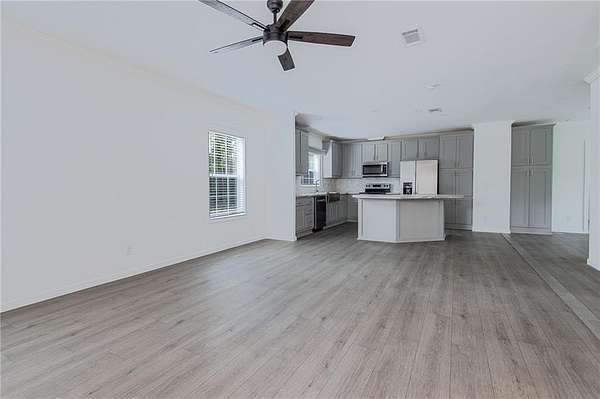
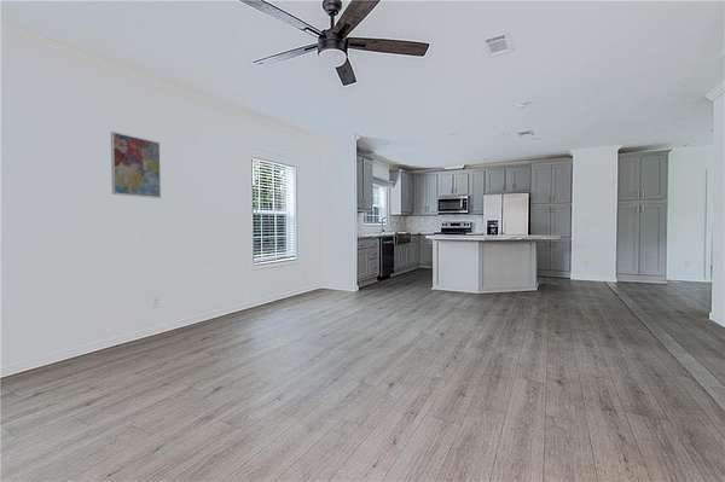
+ wall art (137, 167)
